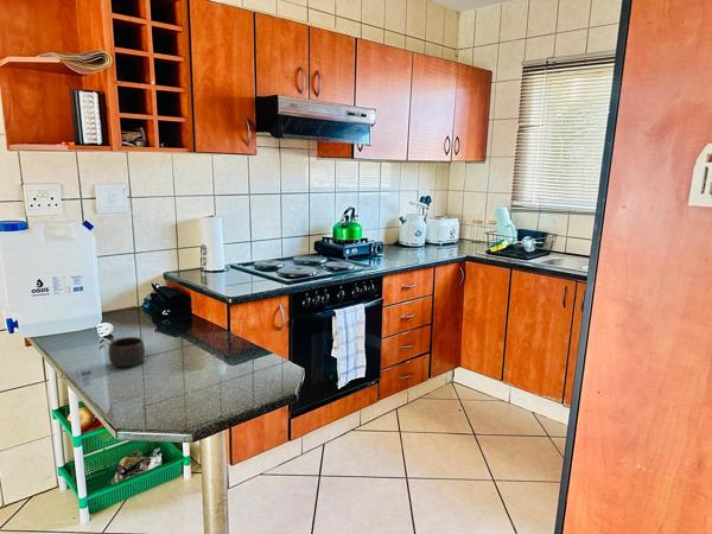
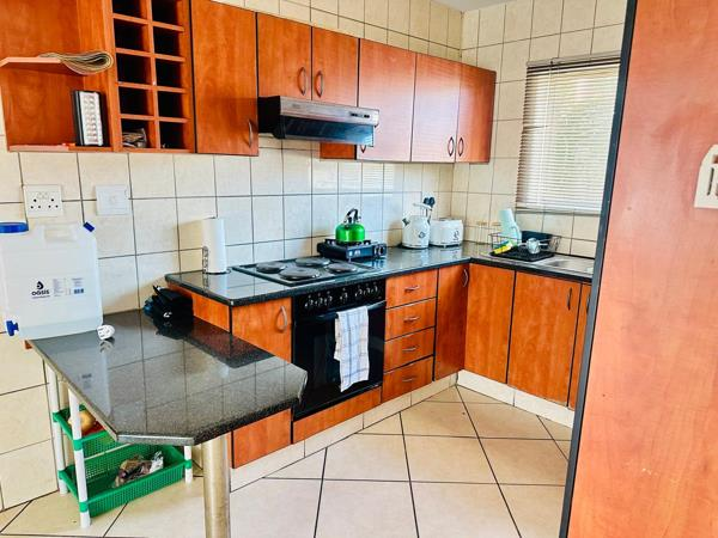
- mug (127, 351)
